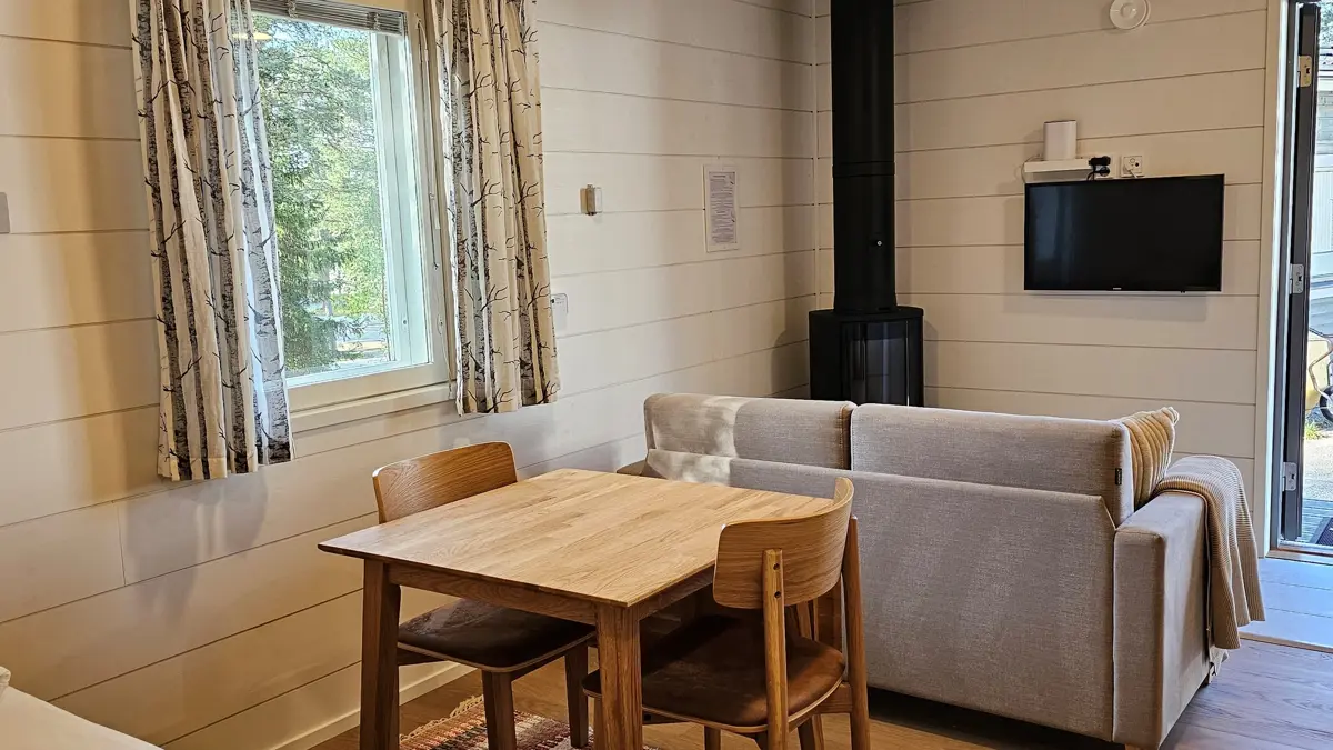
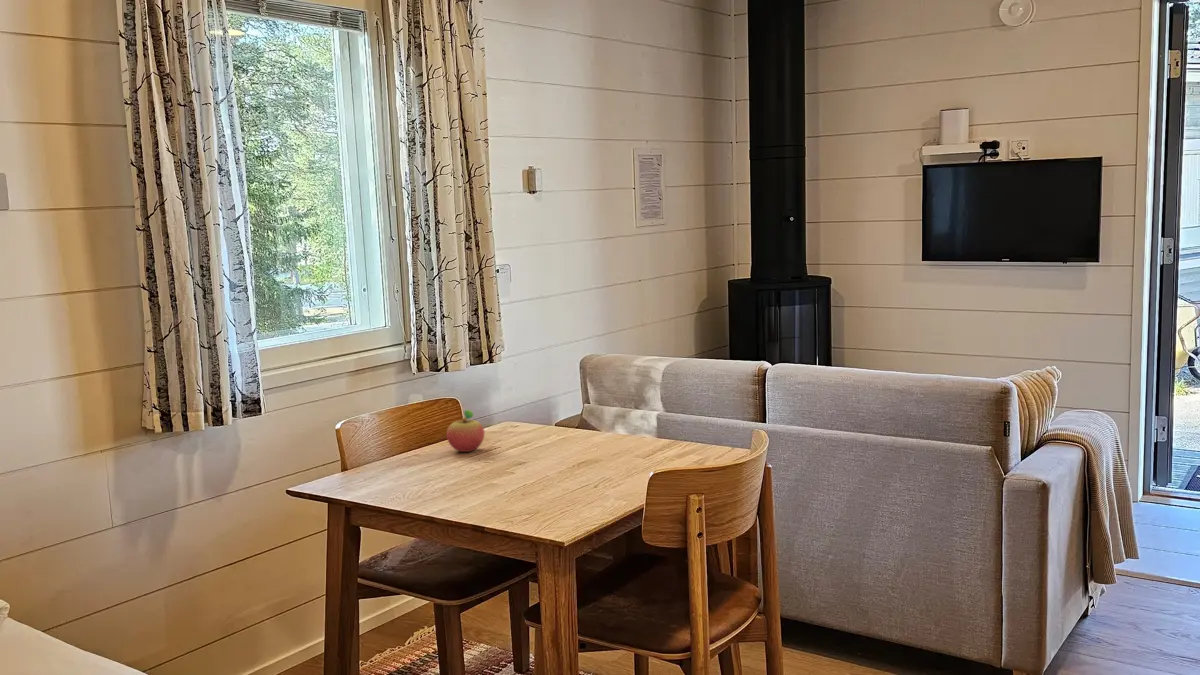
+ fruit (465, 431)
